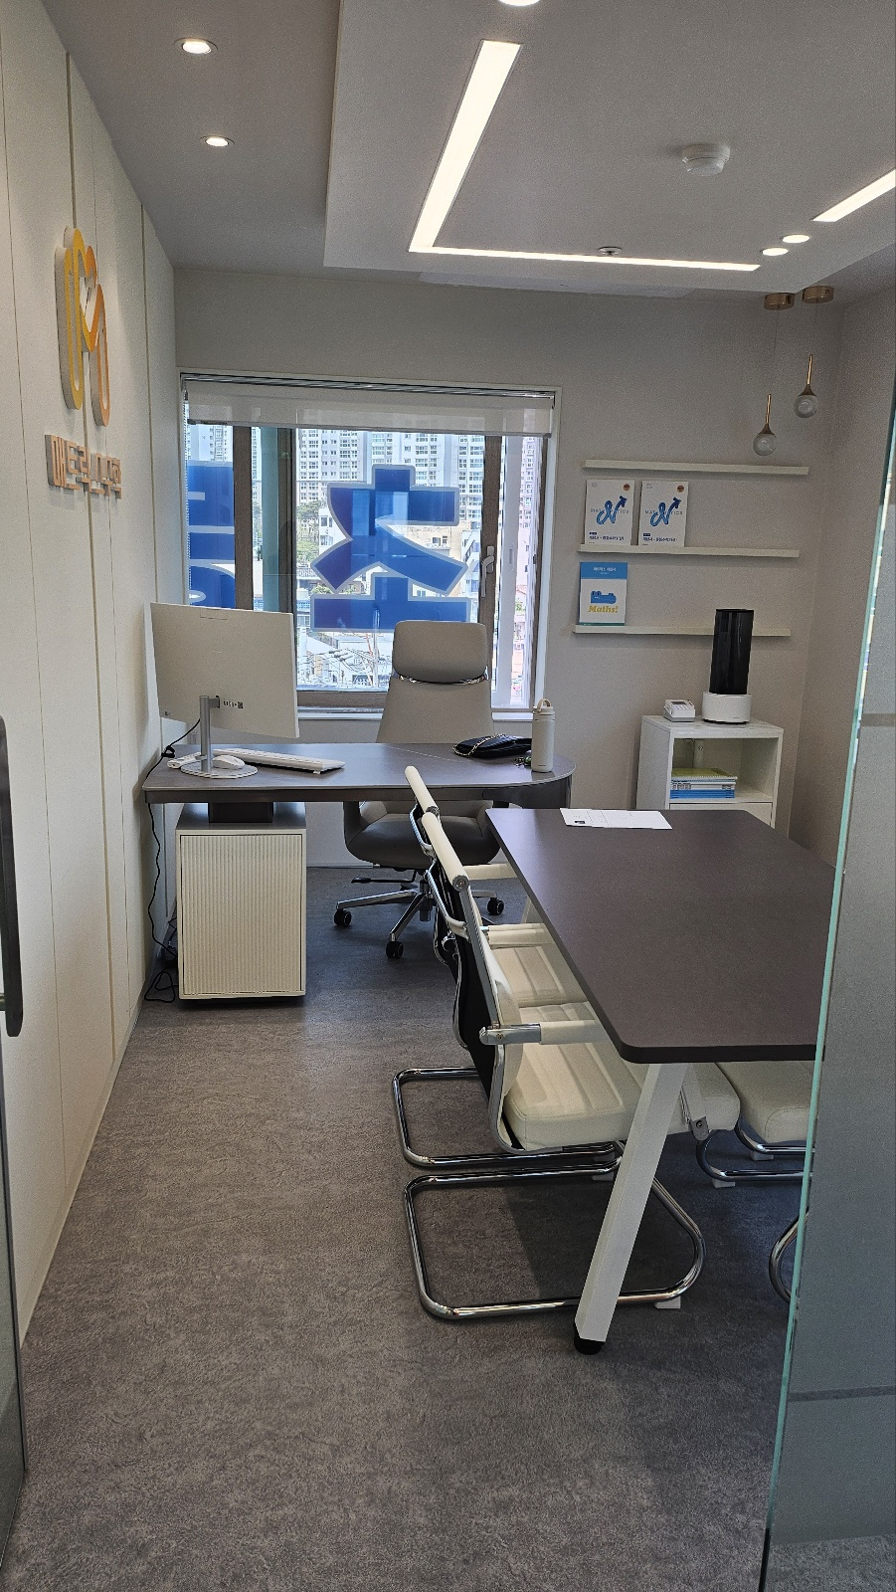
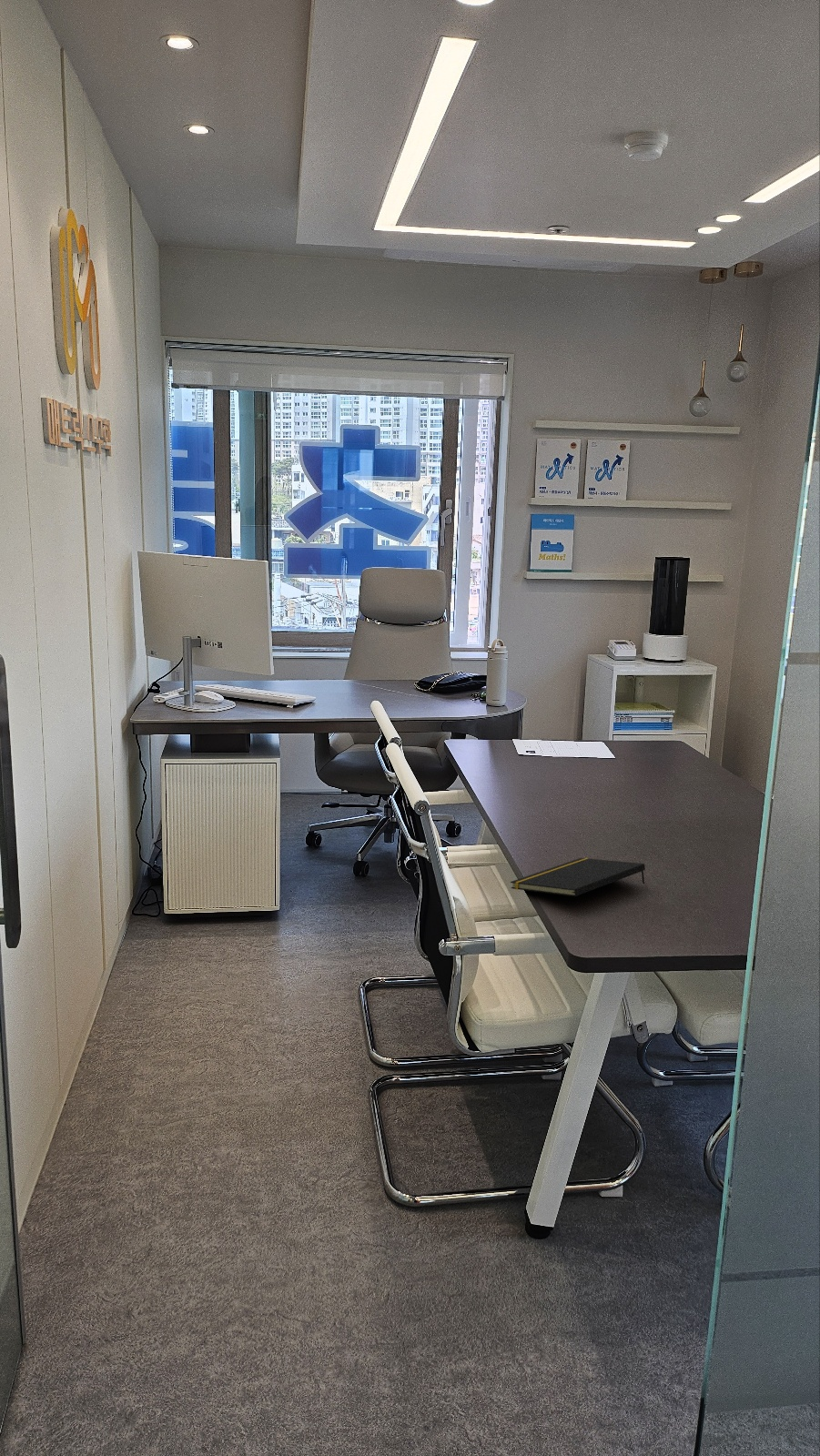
+ notepad (578, 875)
